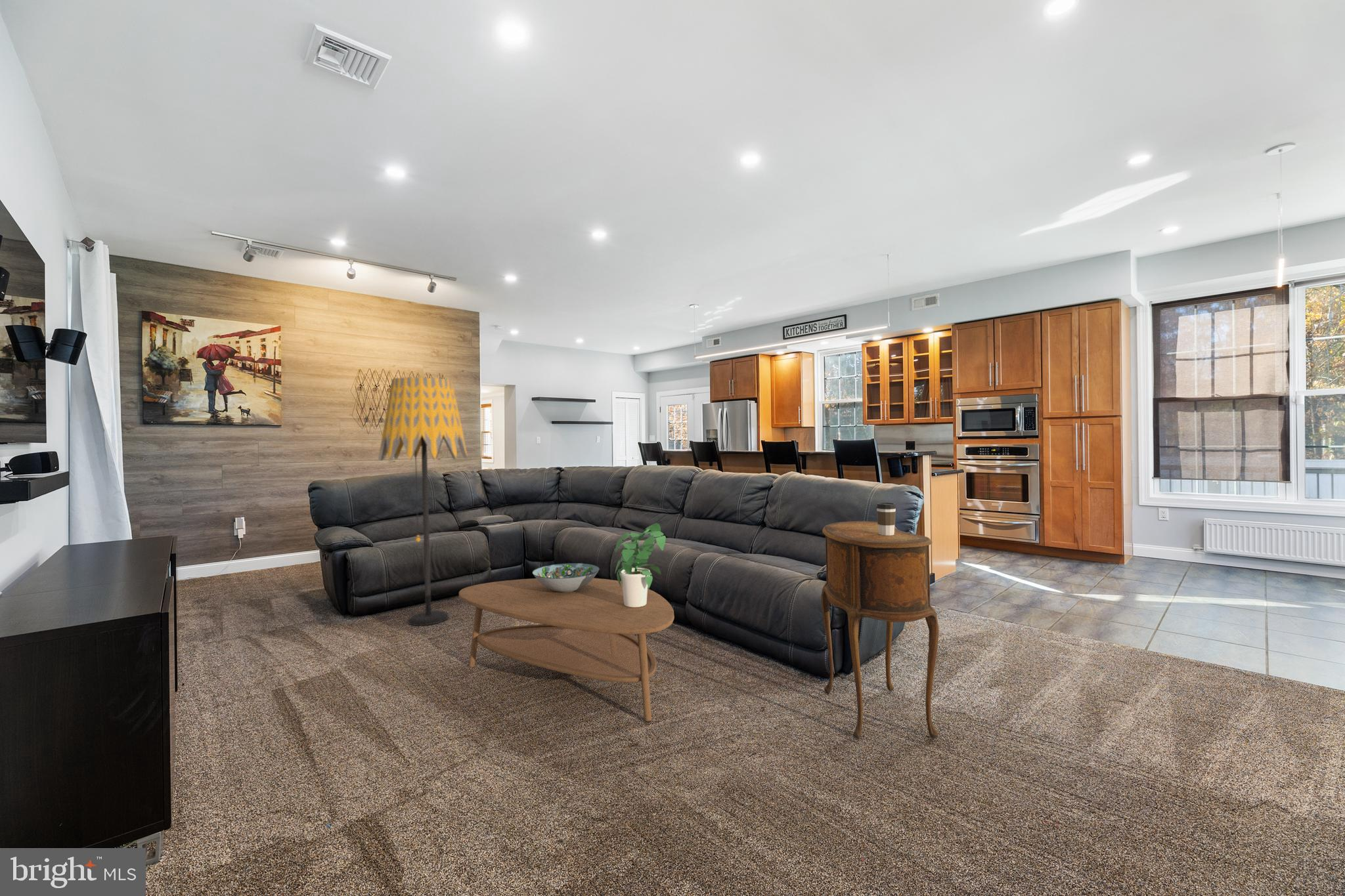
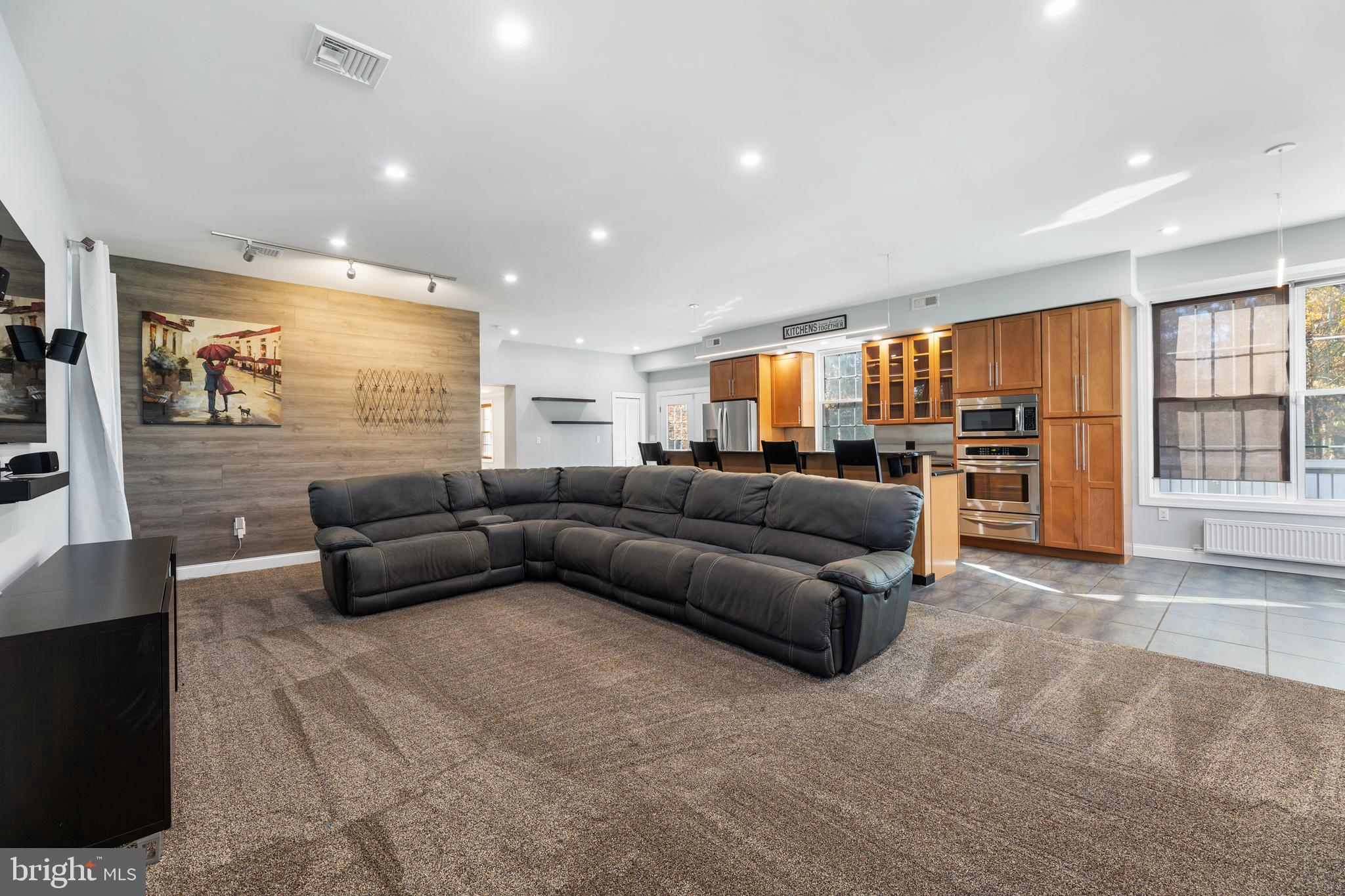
- coffee cup (886, 518)
- potted plant (640, 564)
- floor lamp (425, 500)
- coffee table (574, 635)
- decorative bowl (566, 580)
- side table (871, 618)
